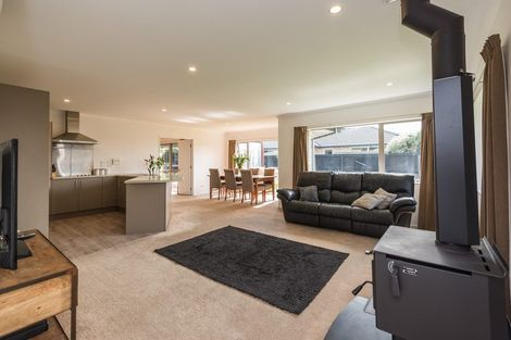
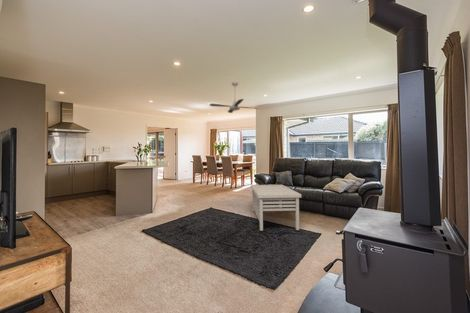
+ coffee table (272, 203)
+ ceiling fan (234, 96)
